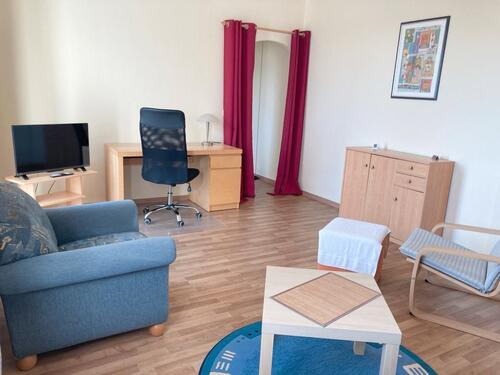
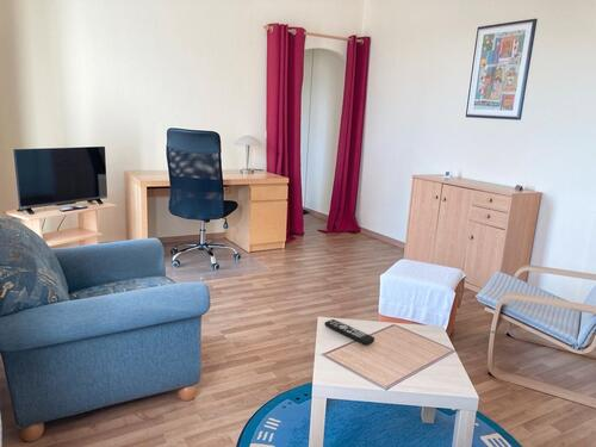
+ remote control (348, 331)
